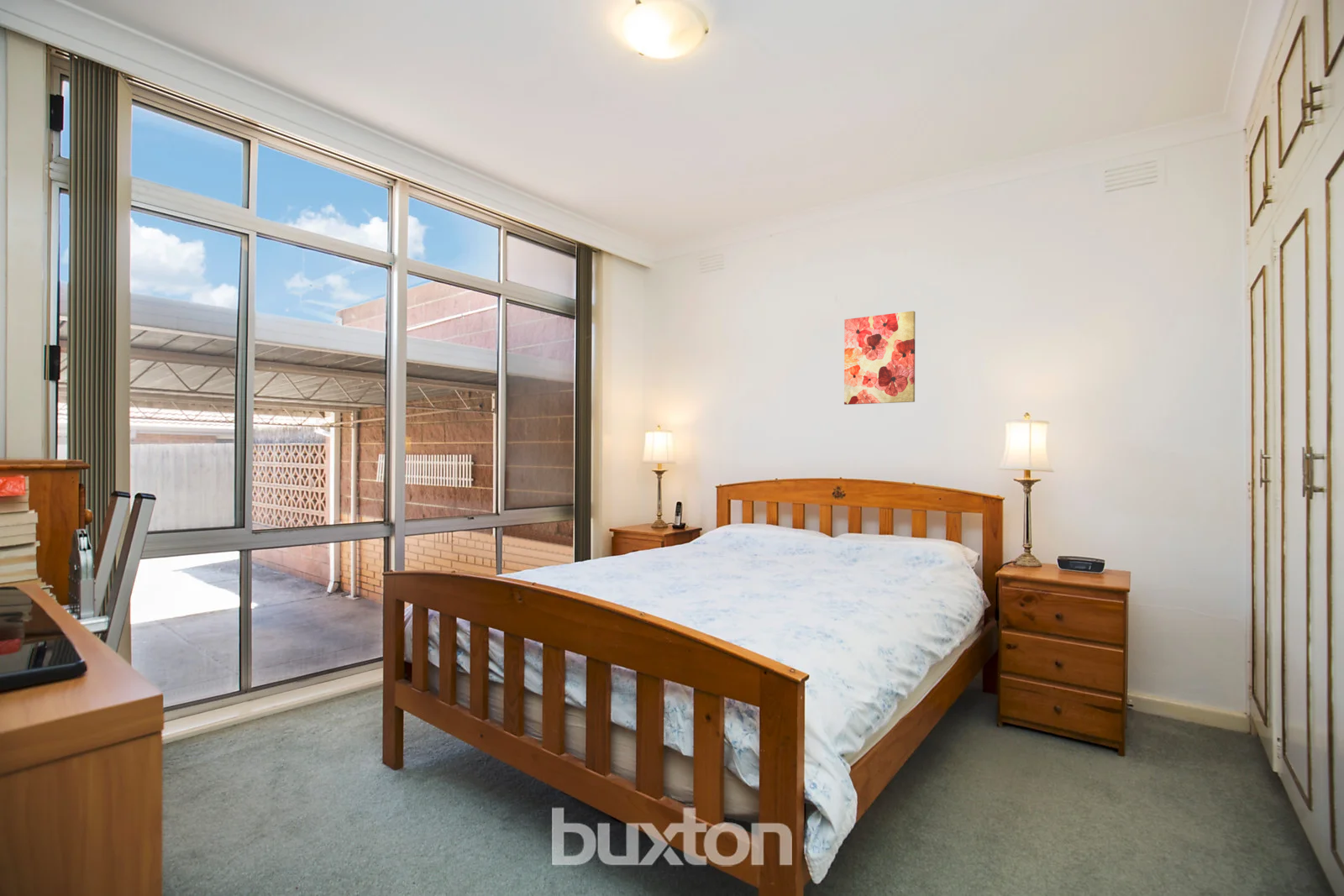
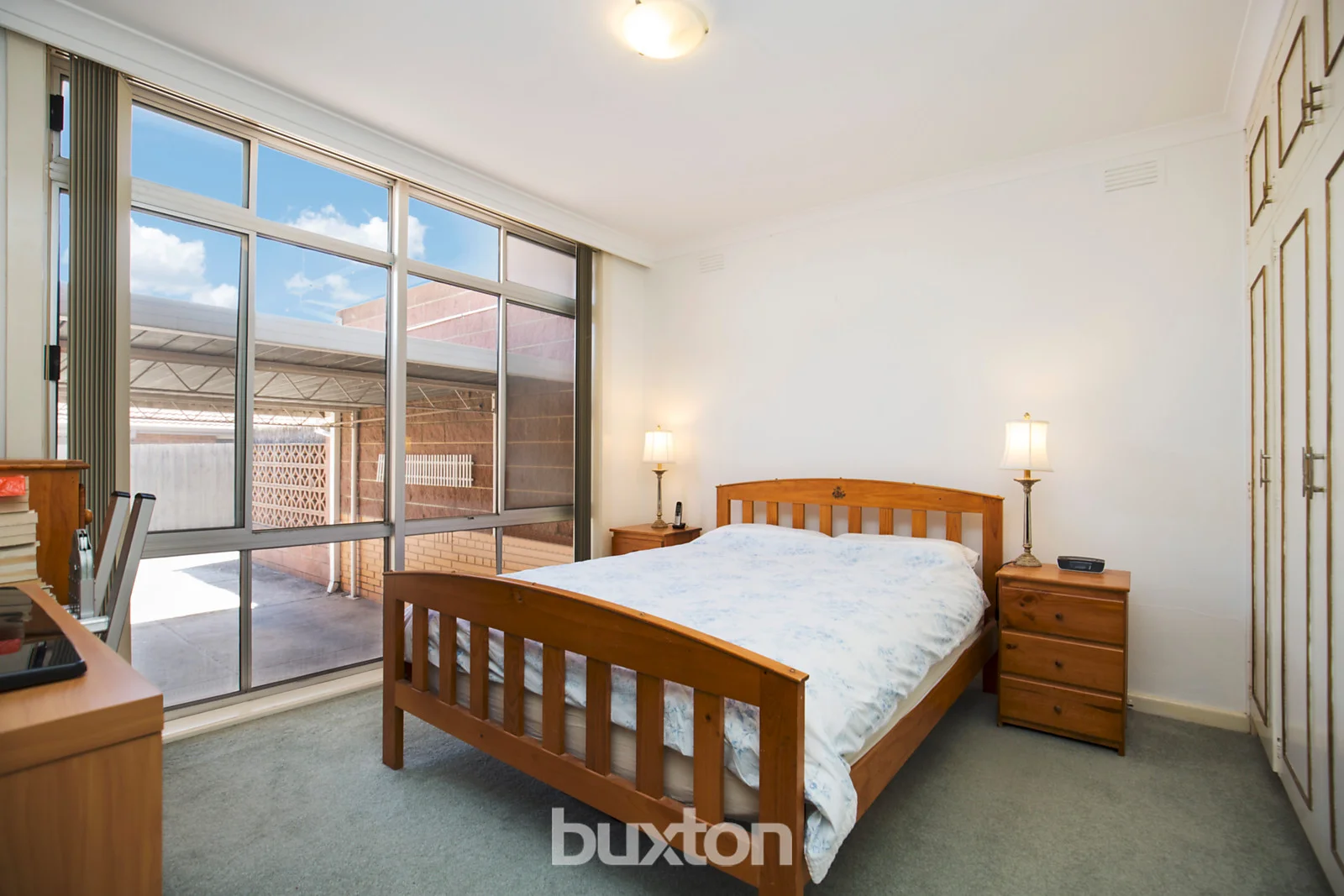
- wall art (878, 359)
